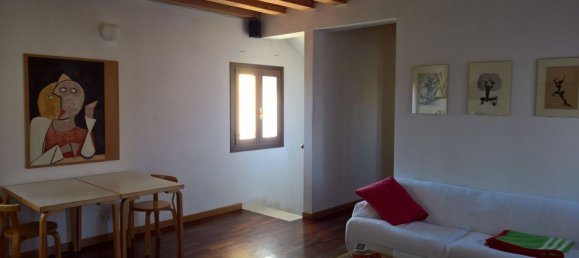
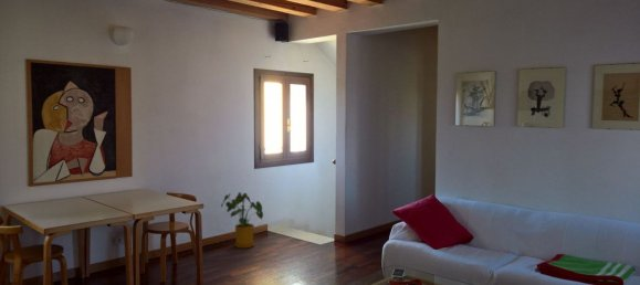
+ house plant (242, 220)
